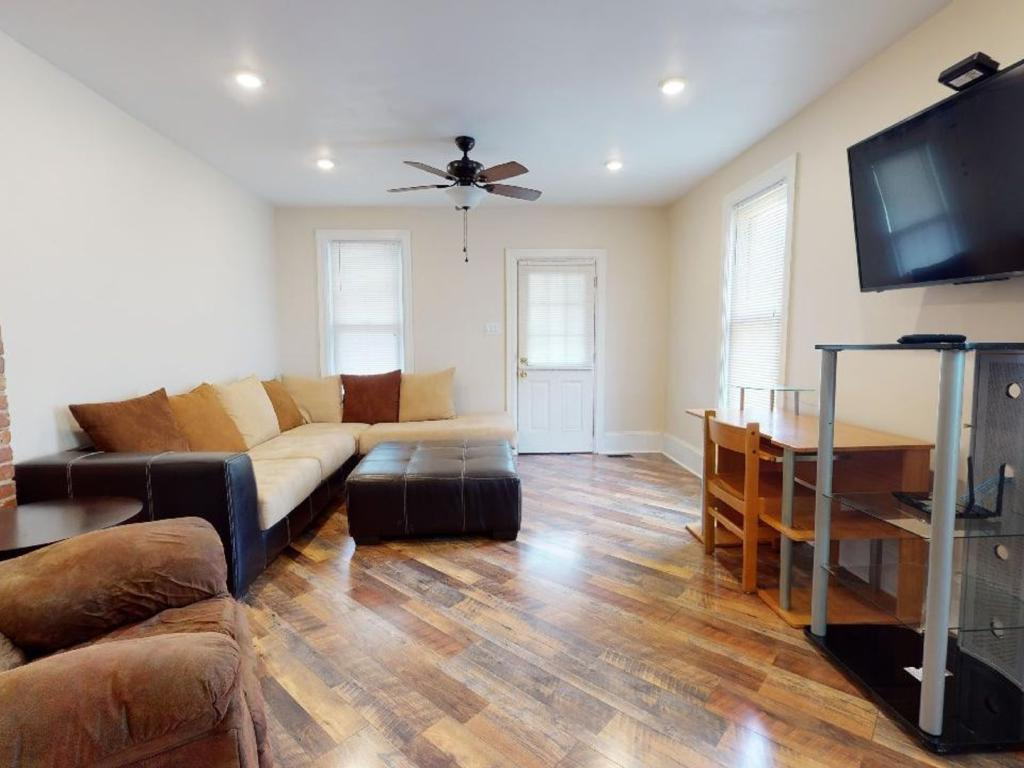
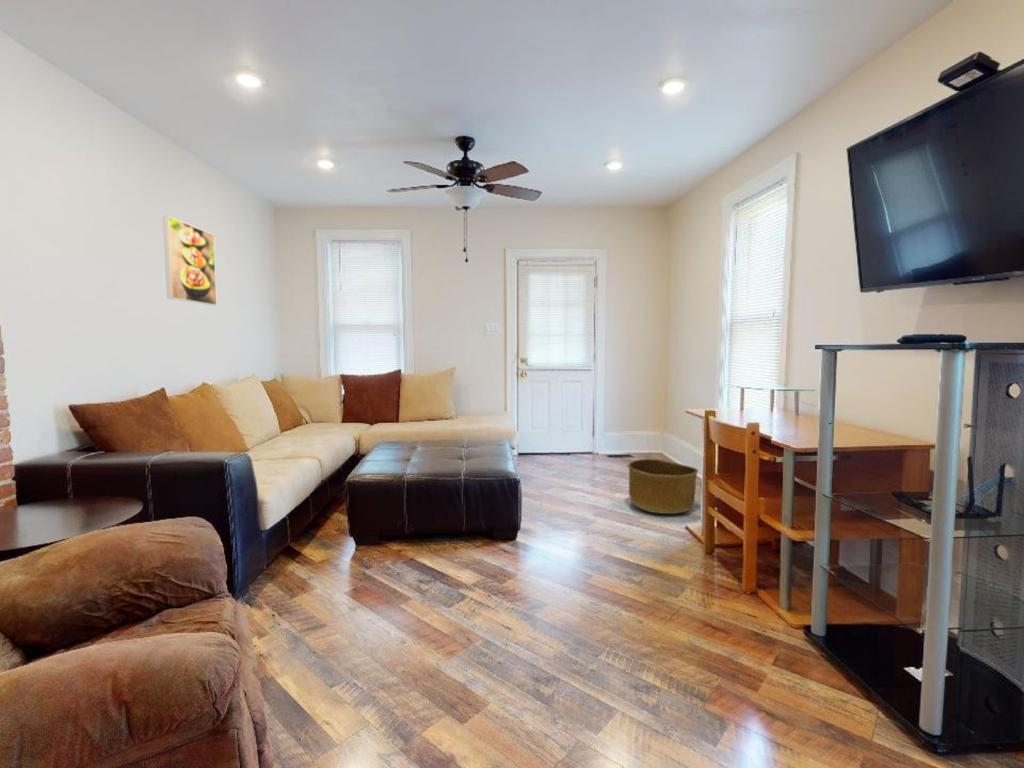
+ basket (661, 486)
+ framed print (192, 264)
